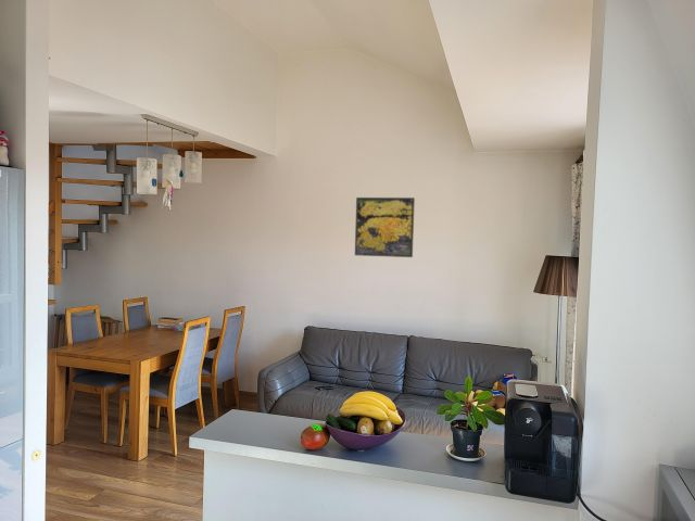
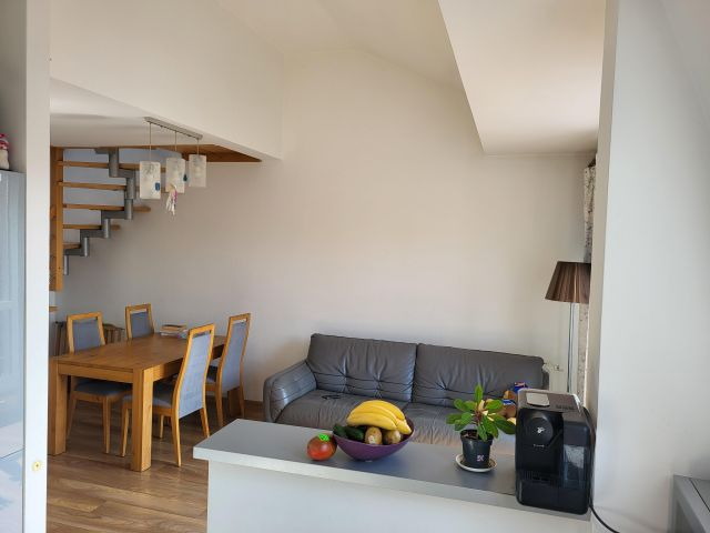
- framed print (383, 227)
